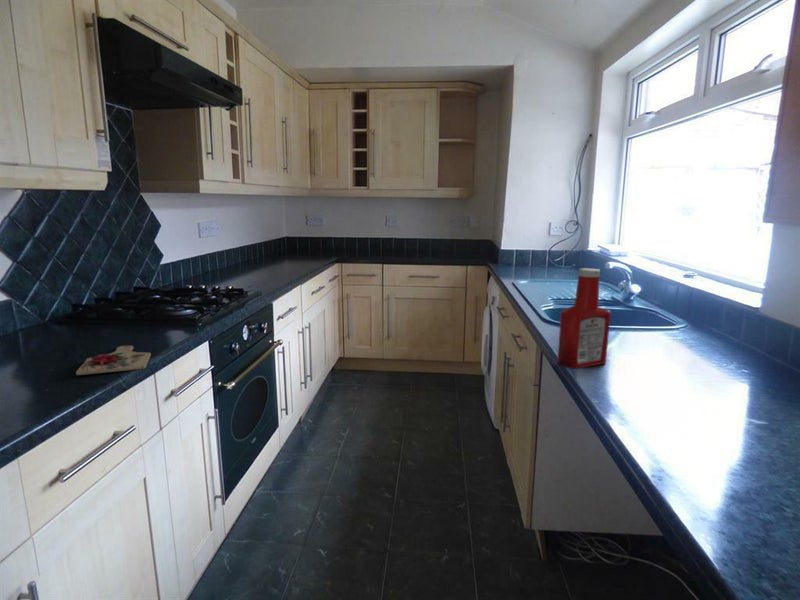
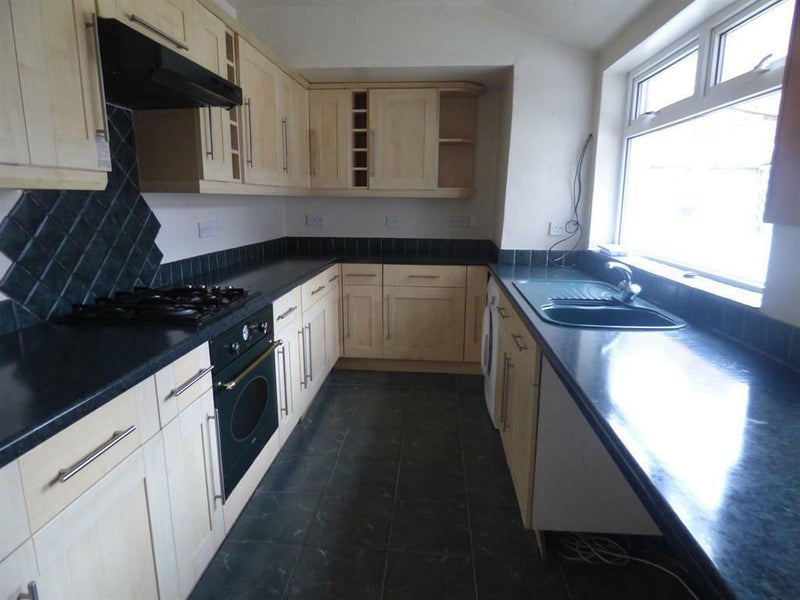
- soap bottle (585, 316)
- cutting board (118, 354)
